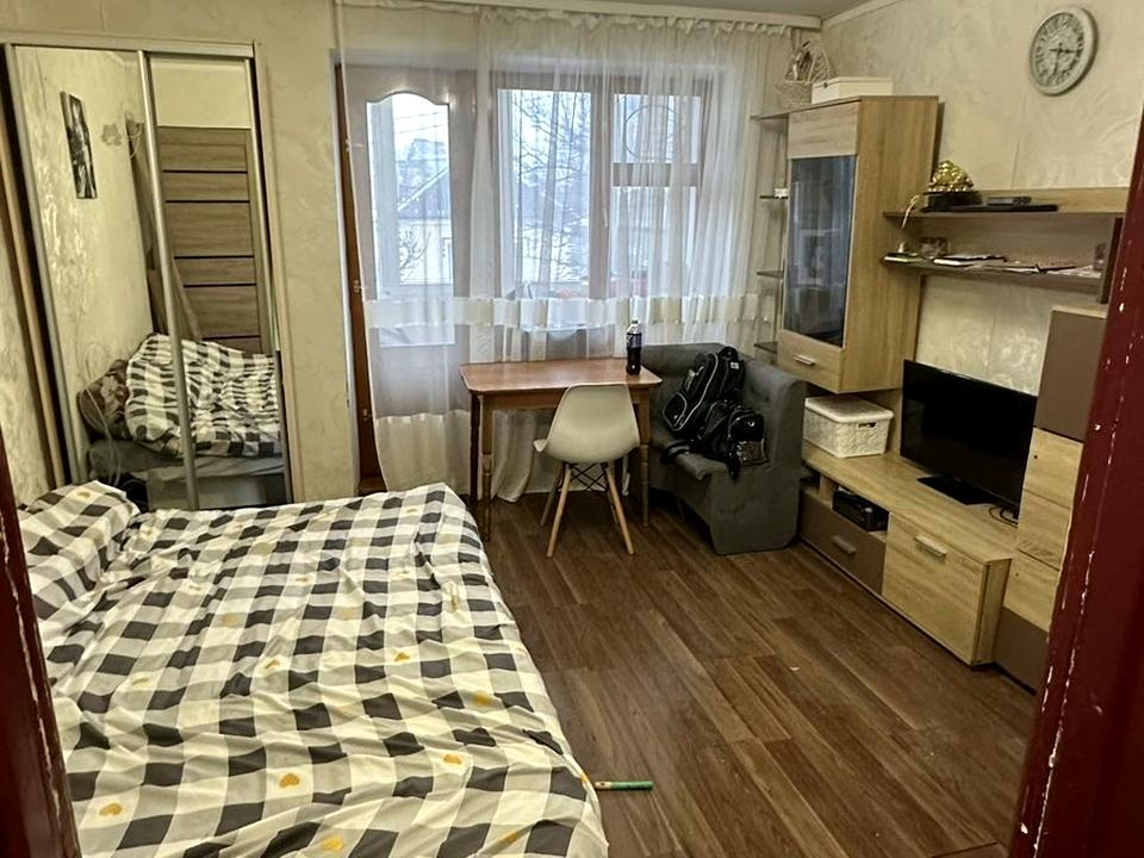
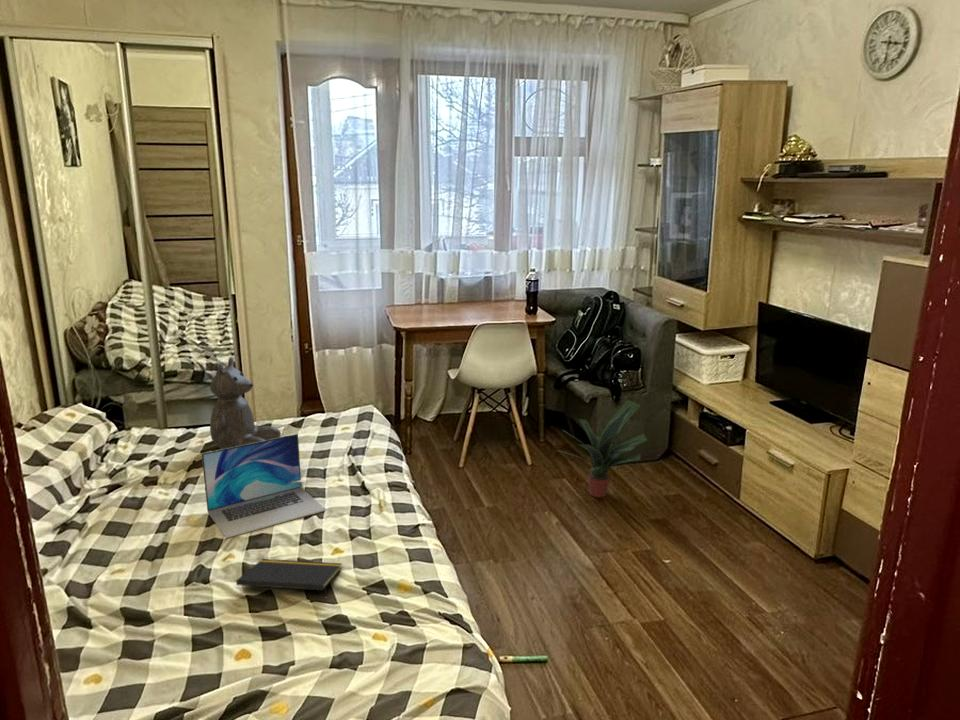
+ potted plant (605, 452)
+ teddy bear (242, 404)
+ laptop (264, 482)
+ notepad (291, 574)
